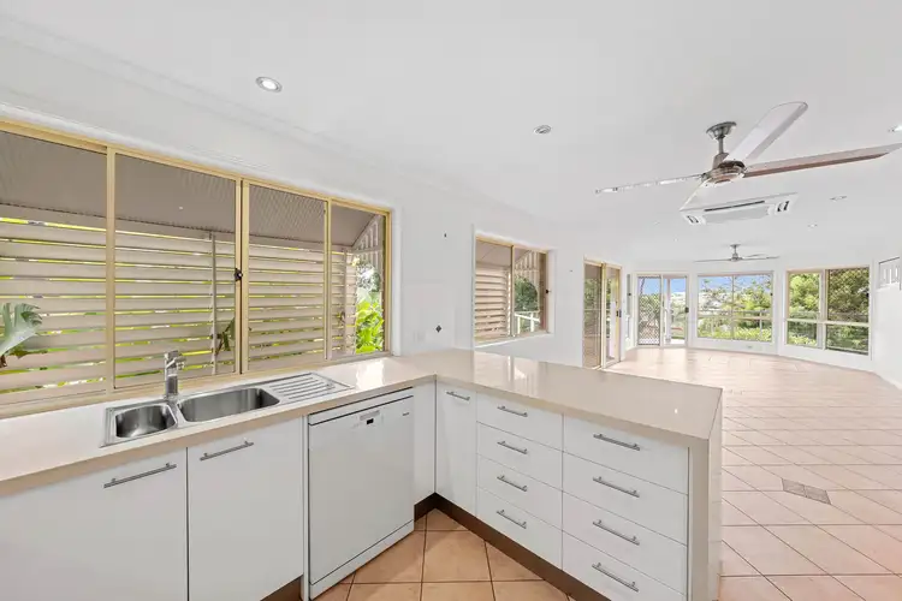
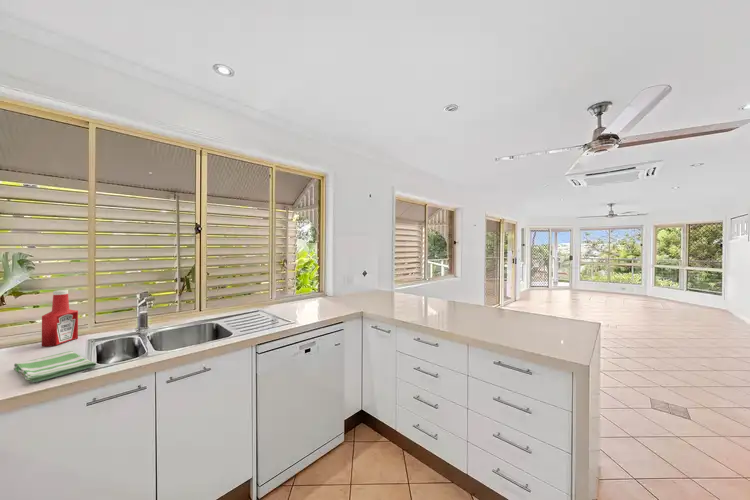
+ soap bottle (60, 316)
+ dish towel (54, 364)
